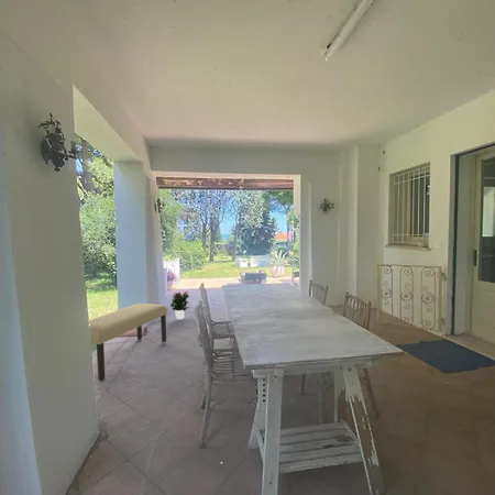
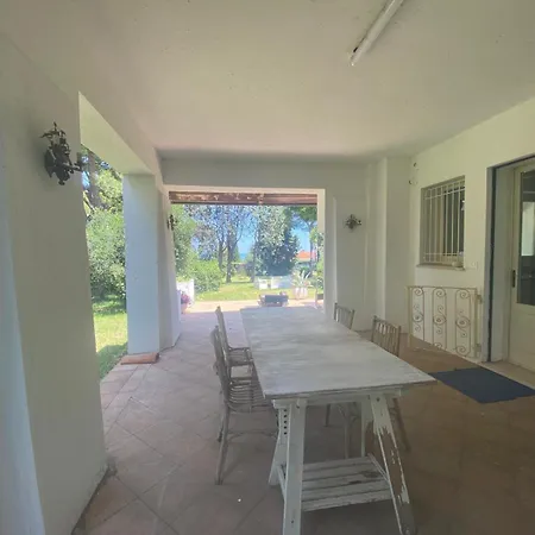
- potted flower (180, 305)
- bench (122, 333)
